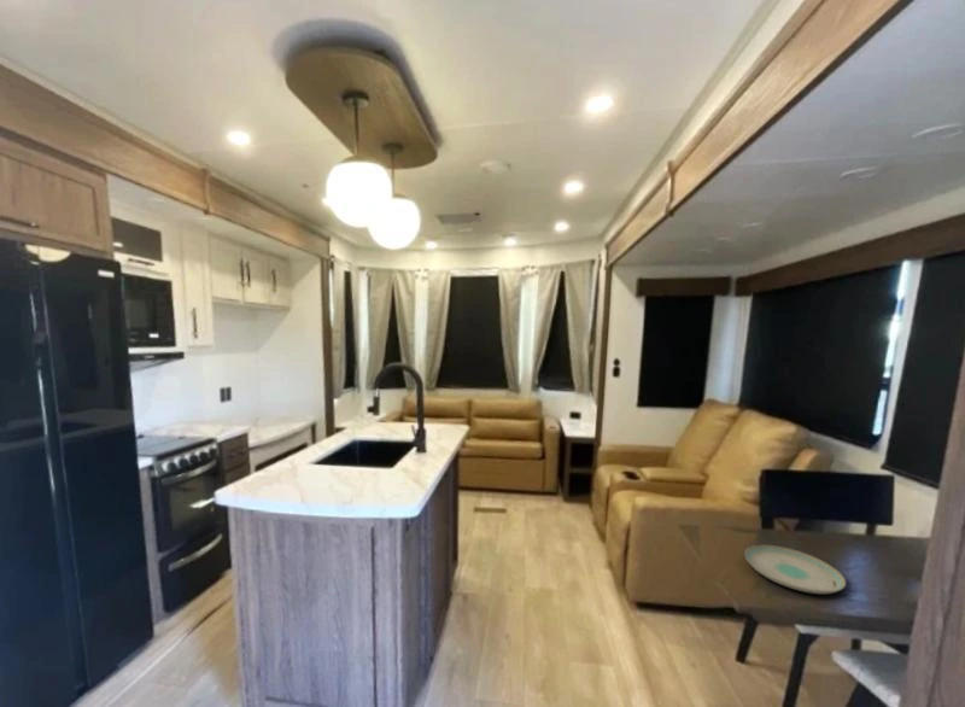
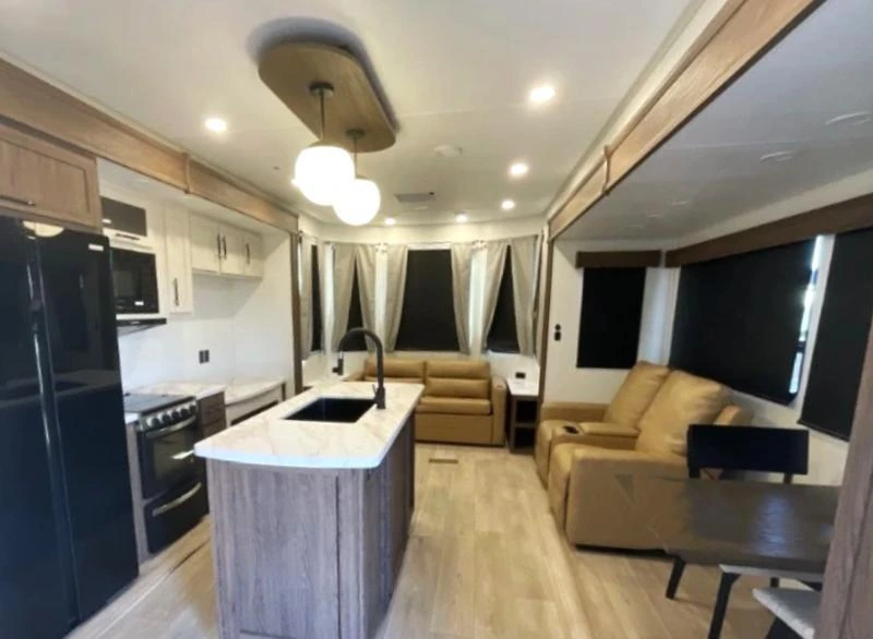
- plate (791, 568)
